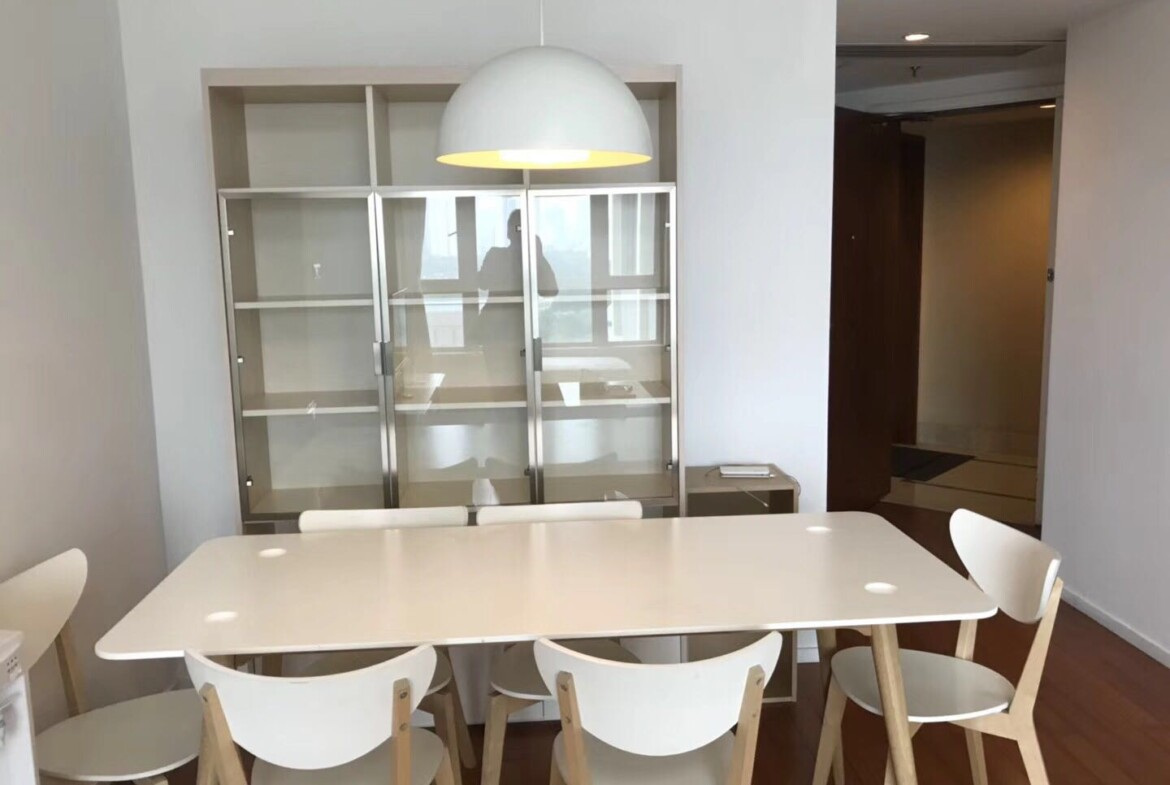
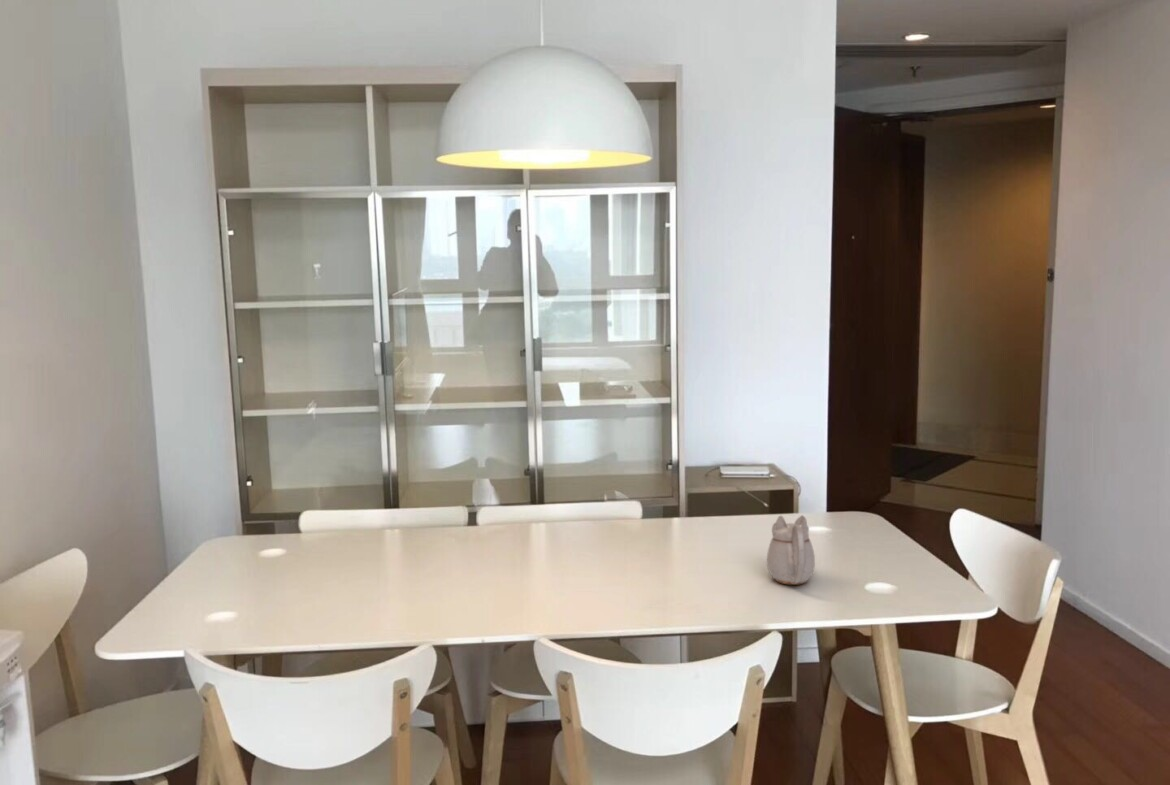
+ teapot (791, 548)
